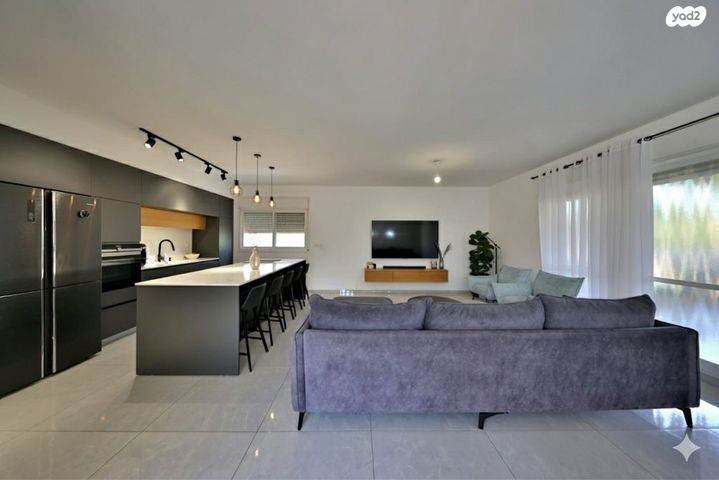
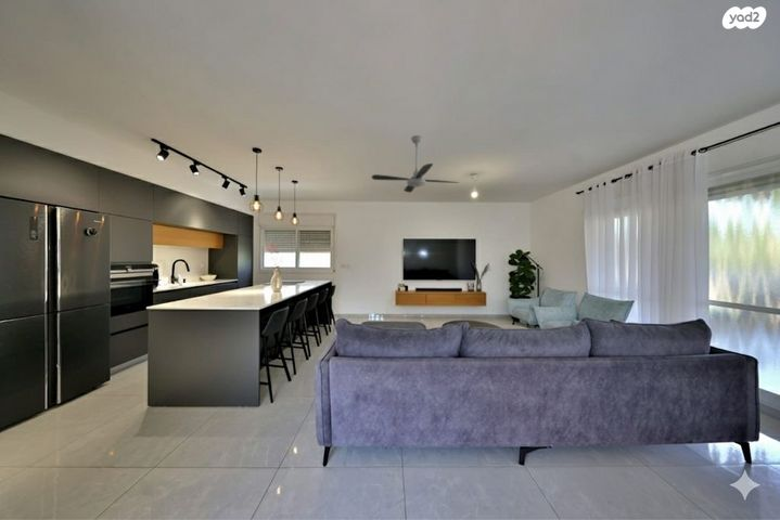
+ ceiling fan (415, 160)
